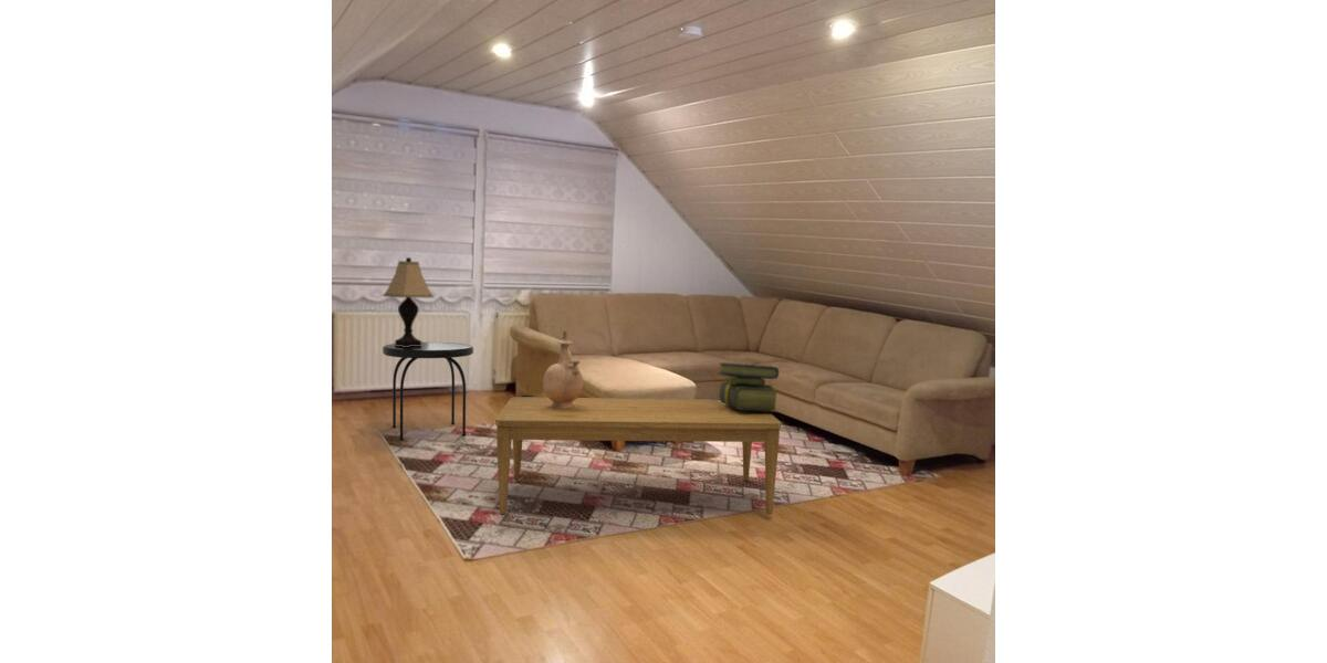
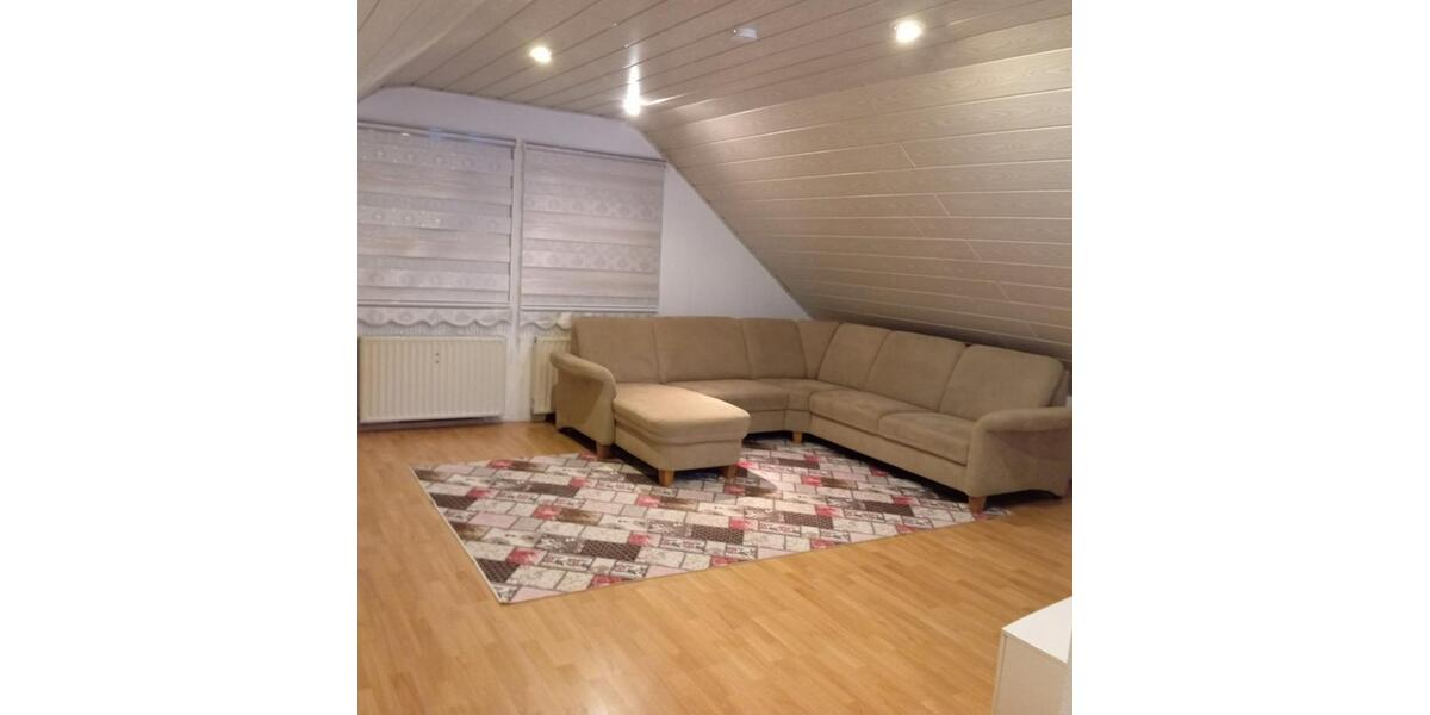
- side table (452, 389)
- coffee table (636, 440)
- stack of books (745, 386)
- lamp (408, 301)
- vase (563, 368)
